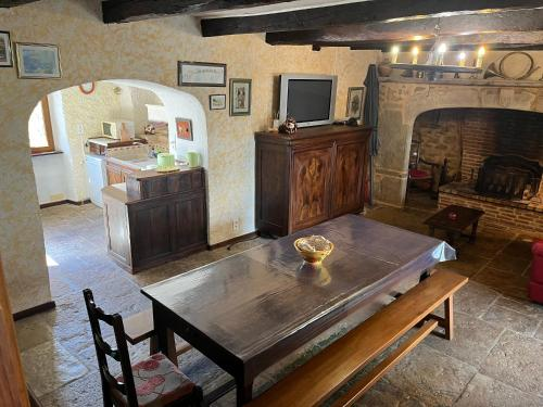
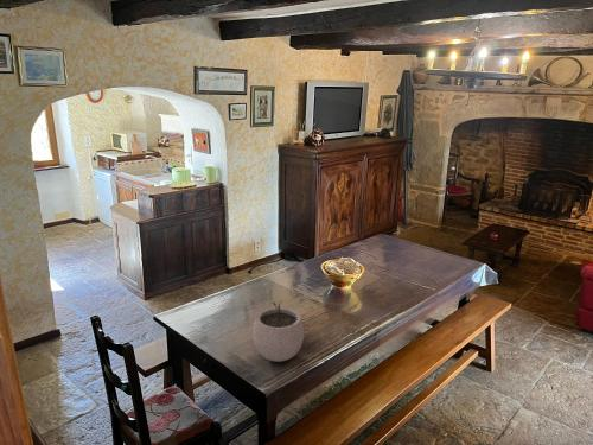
+ plant pot (278, 328)
